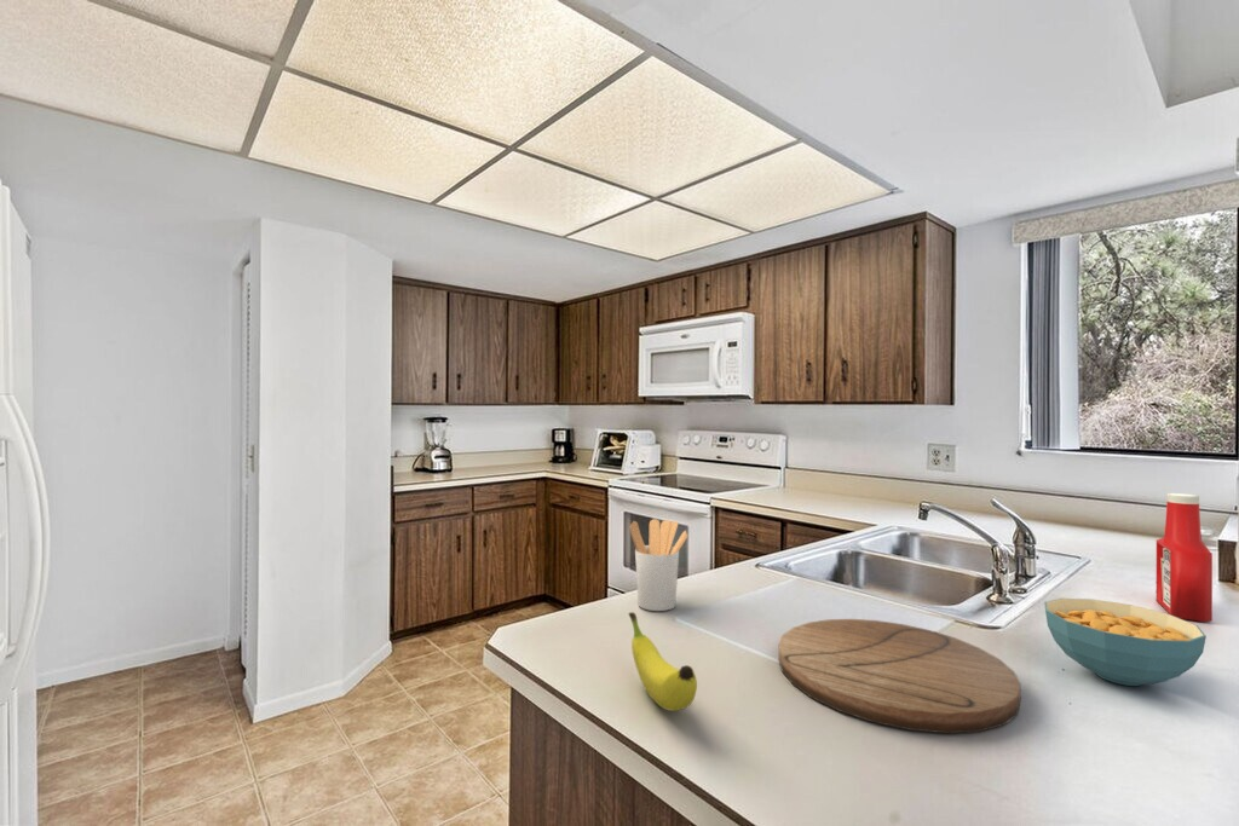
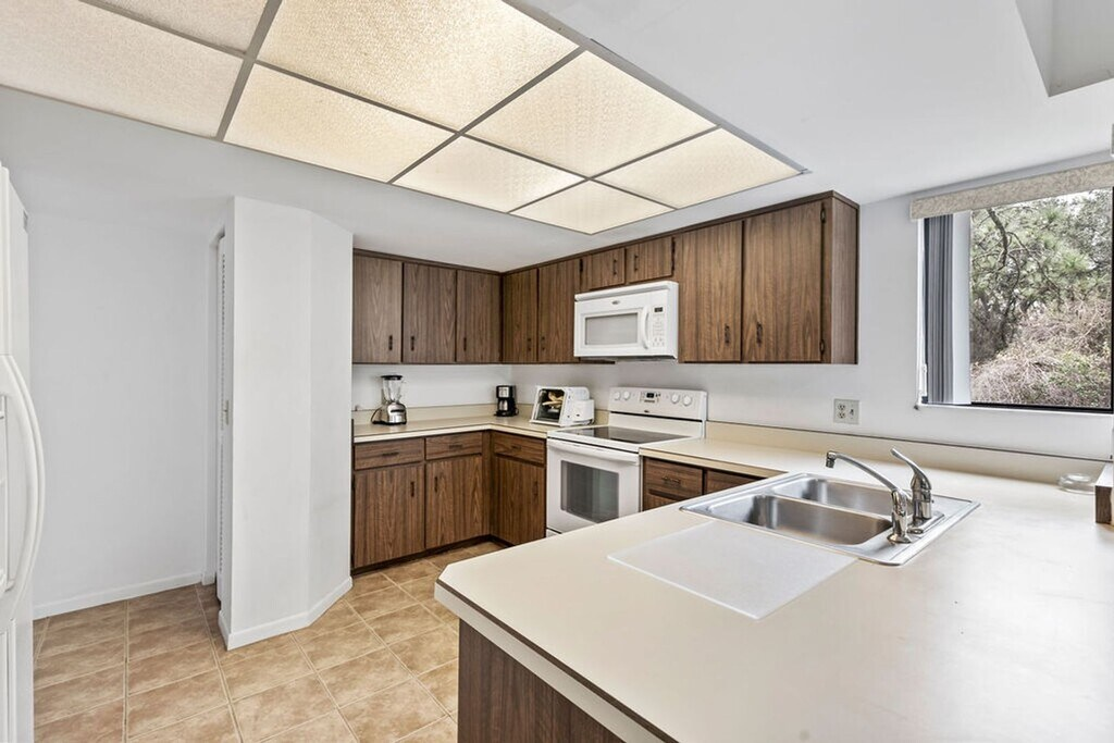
- cereal bowl (1118, 647)
- fruit (662, 666)
- soap bottle (1182, 551)
- cutting board (889, 665)
- utensil holder (658, 560)
